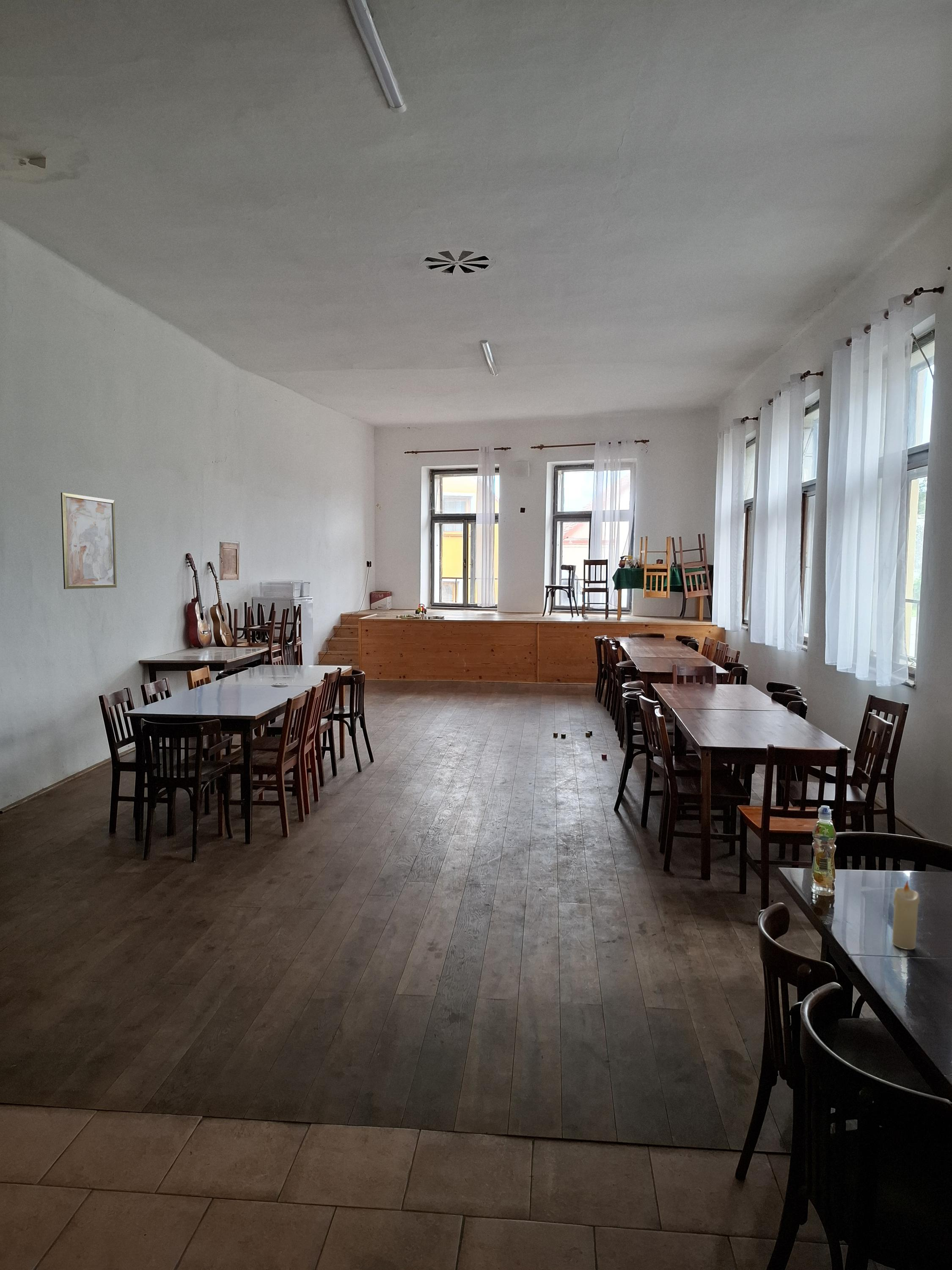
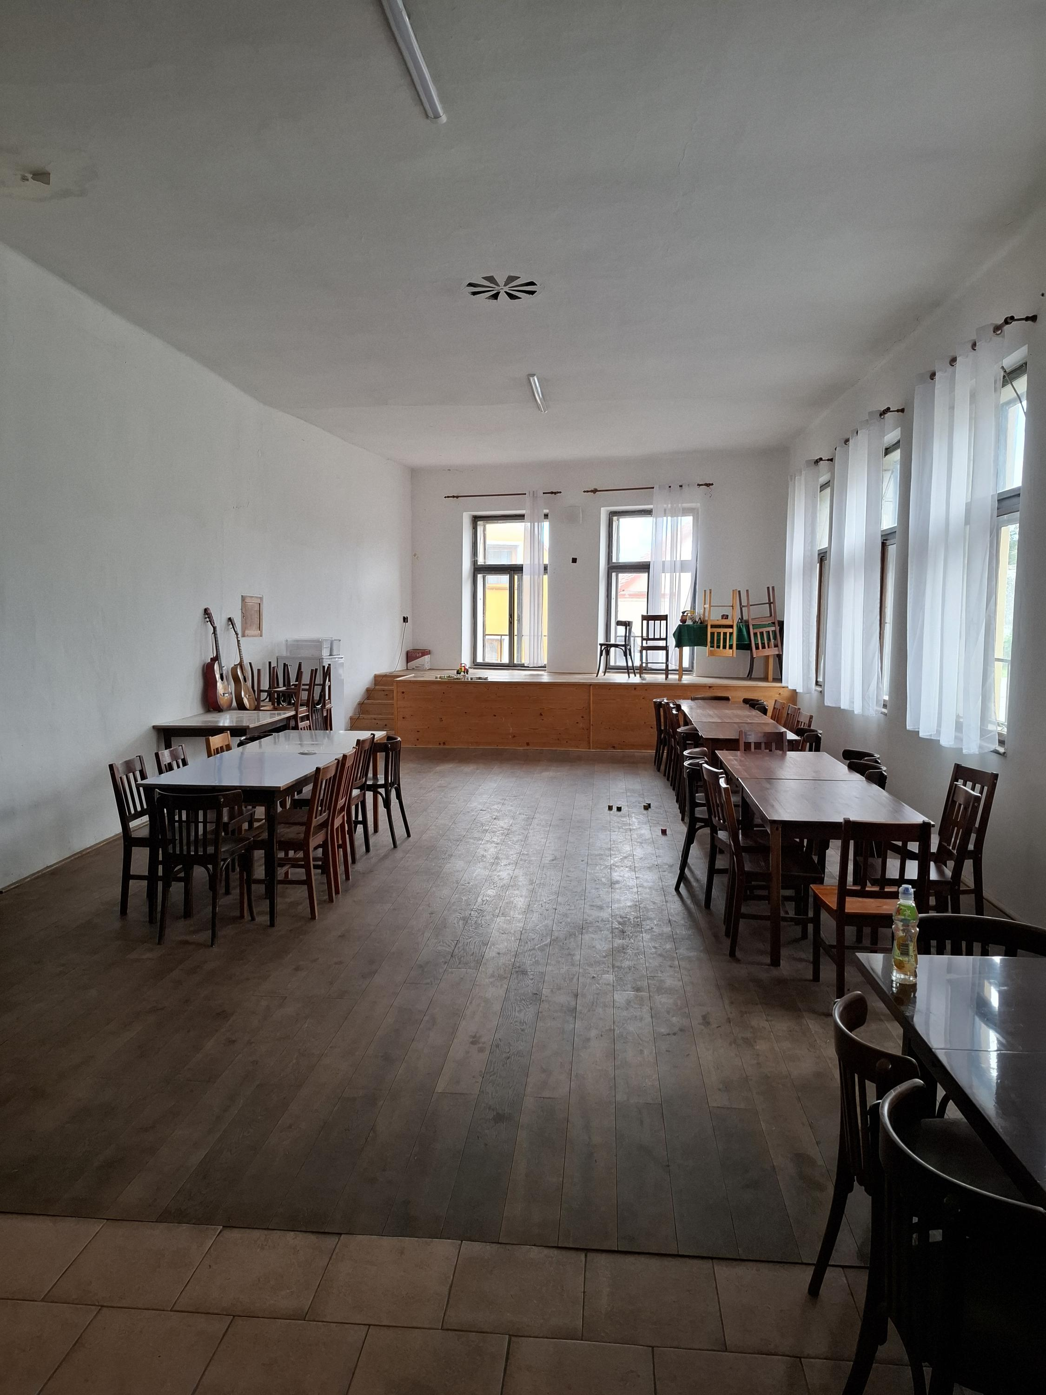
- candle (906, 913)
- wall art (91, 542)
